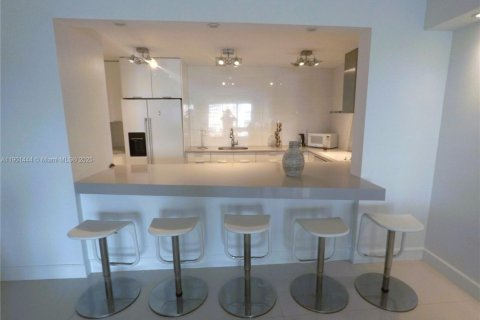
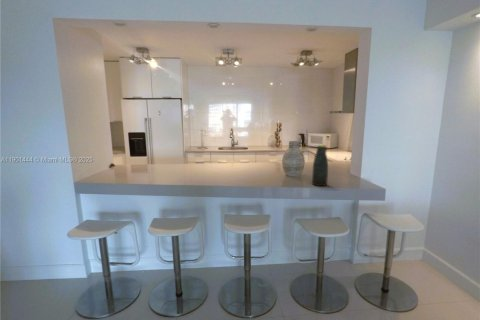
+ bottle (320, 165)
